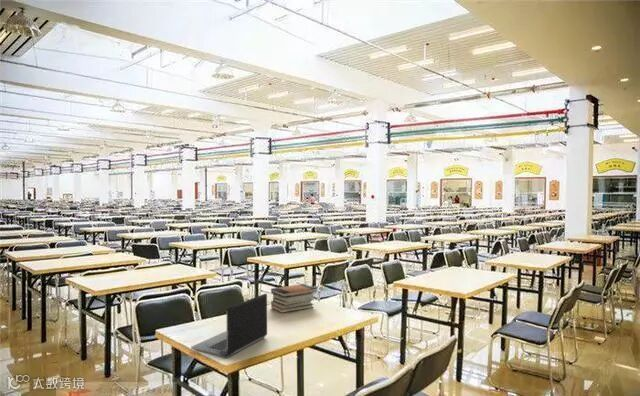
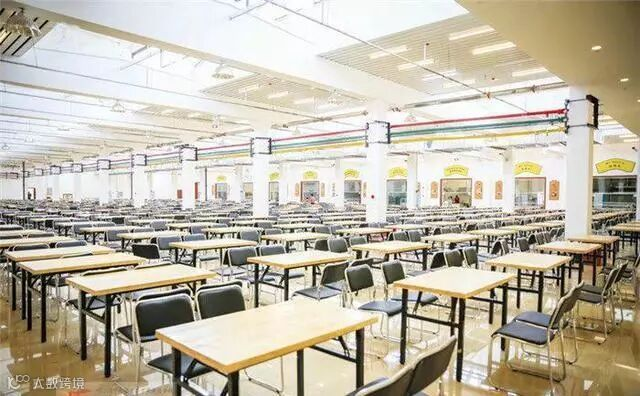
- laptop computer (230, 320)
- book stack (293, 297)
